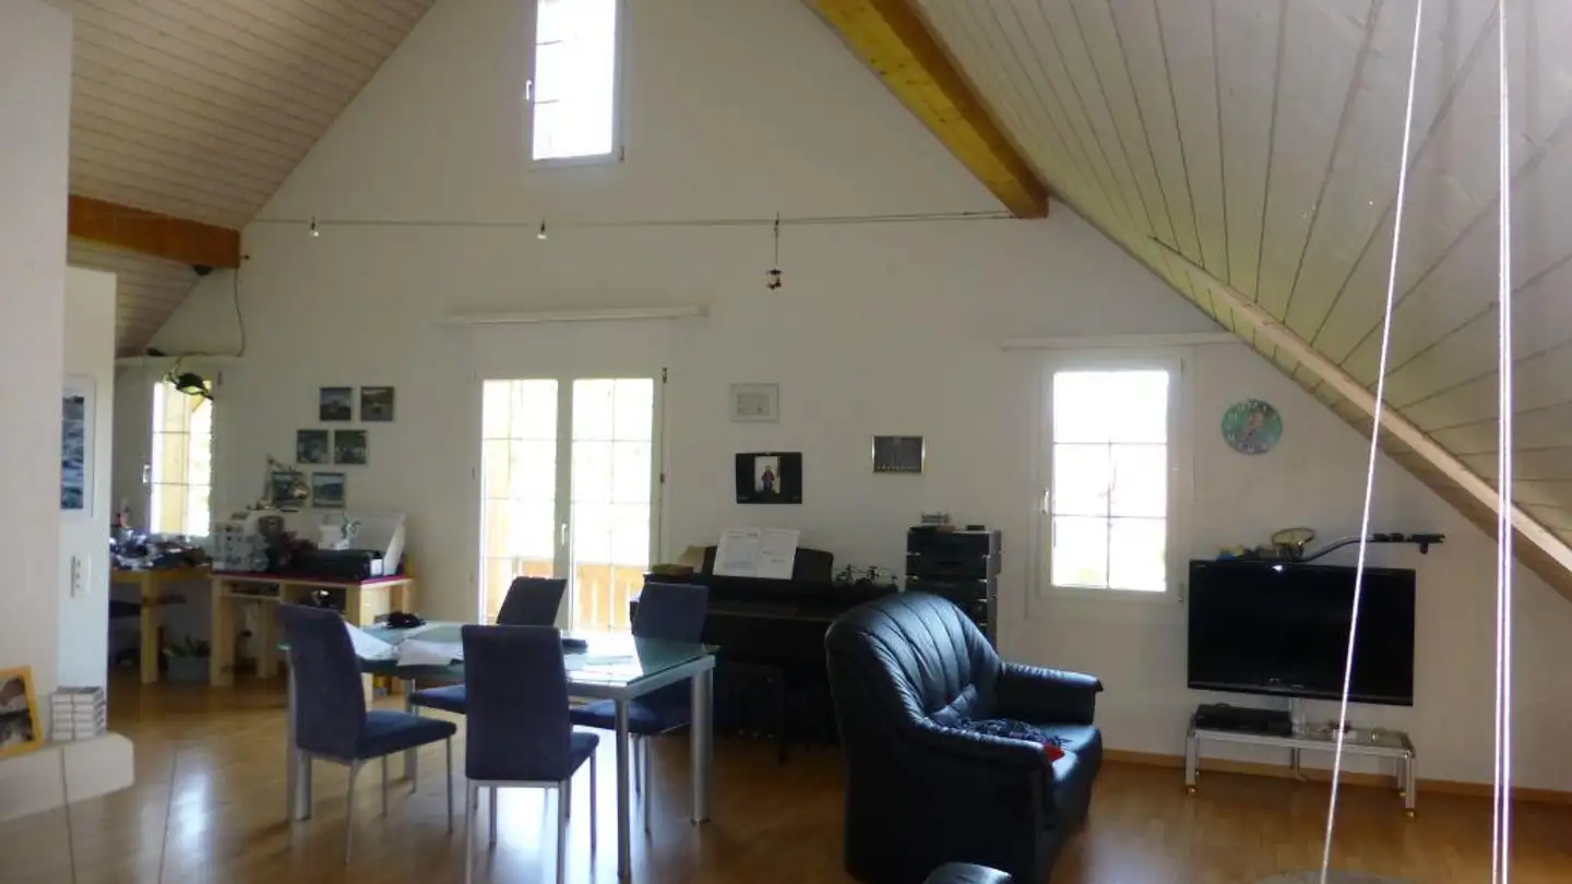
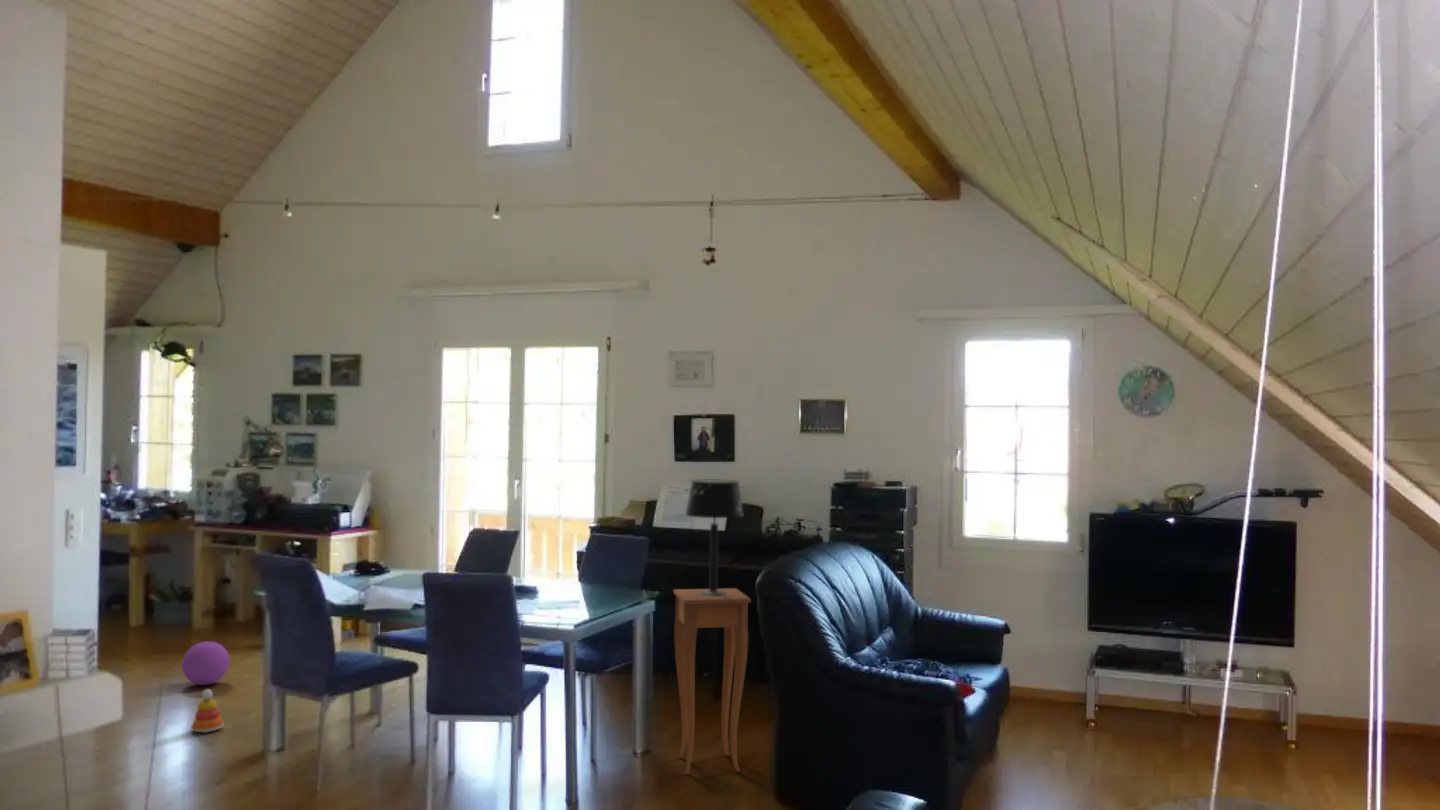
+ table lamp (714, 536)
+ stacking toy (207, 709)
+ ball (206, 663)
+ side table (723, 679)
